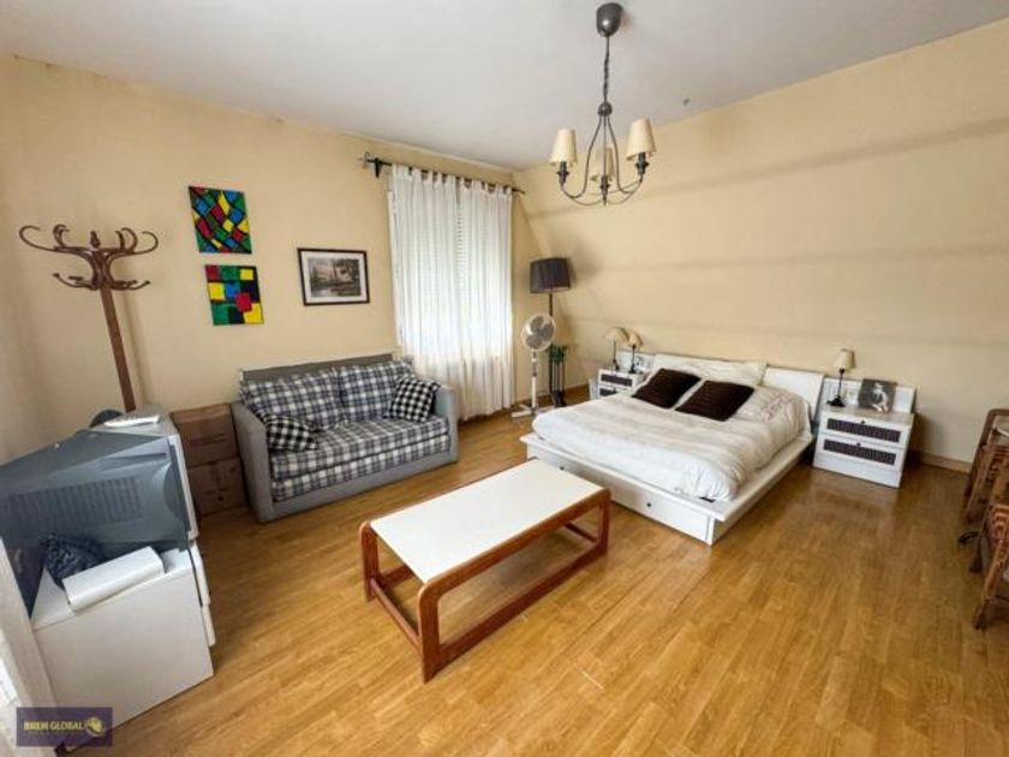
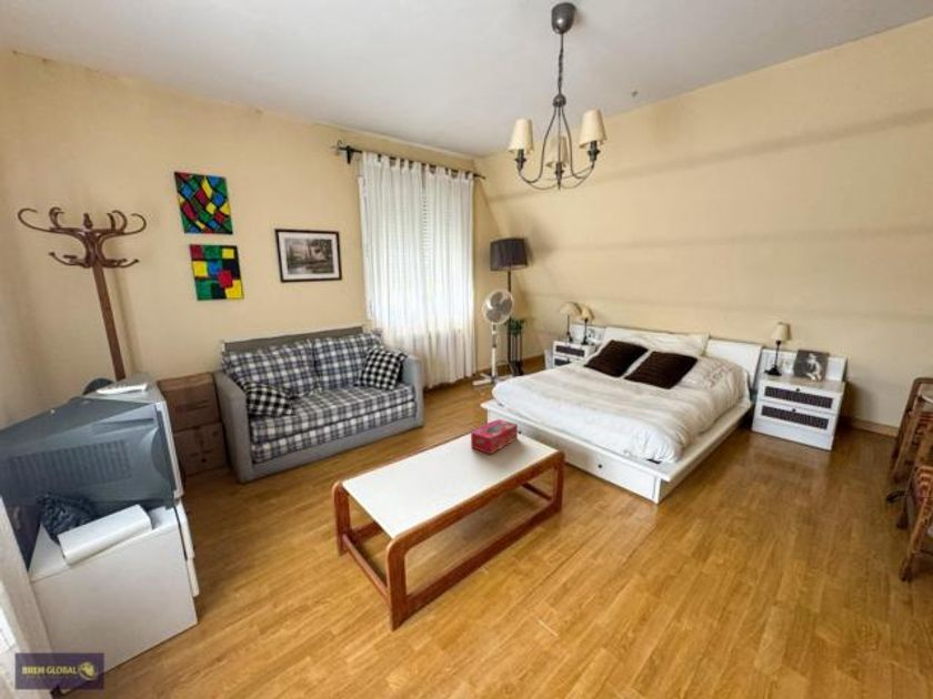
+ tissue box (494, 435)
